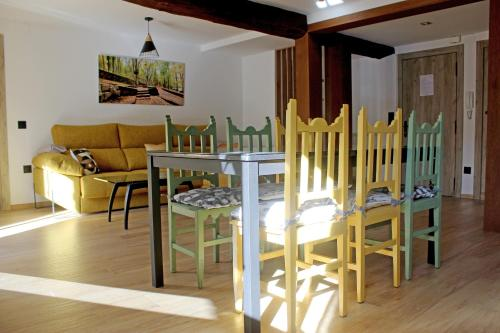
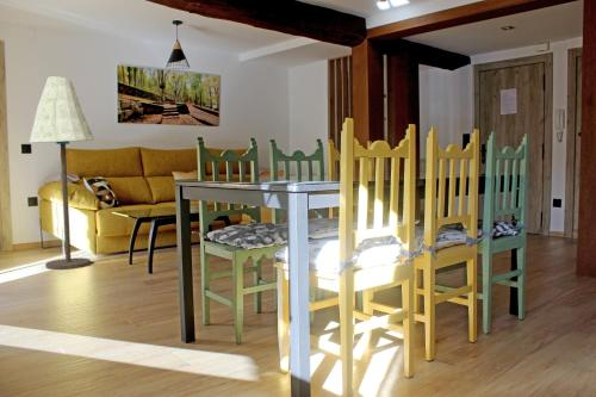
+ floor lamp (63, 172)
